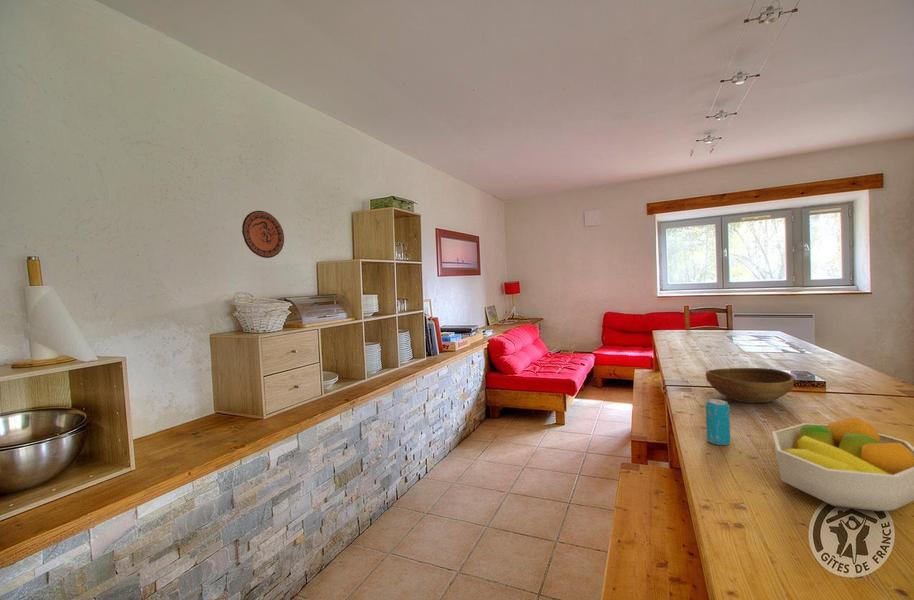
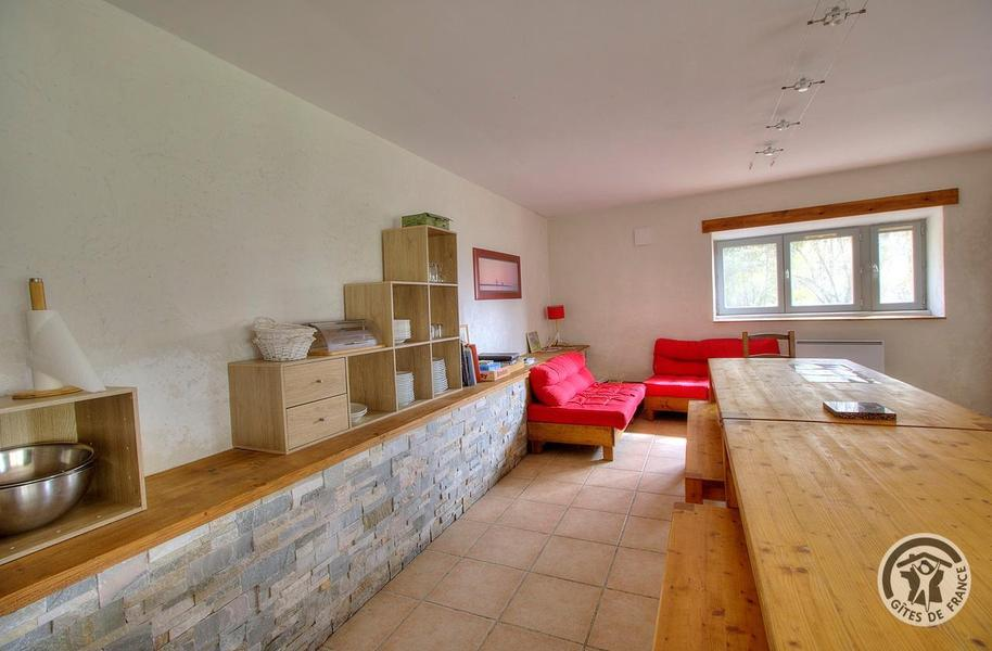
- decorative plate (263, 234)
- fruit bowl (843, 456)
- bowl (748, 385)
- beverage can (717, 421)
